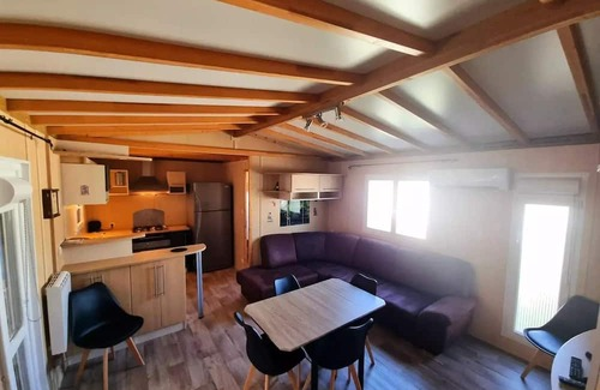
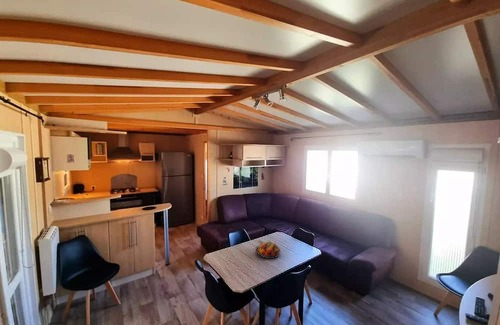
+ fruit bowl (267, 248)
